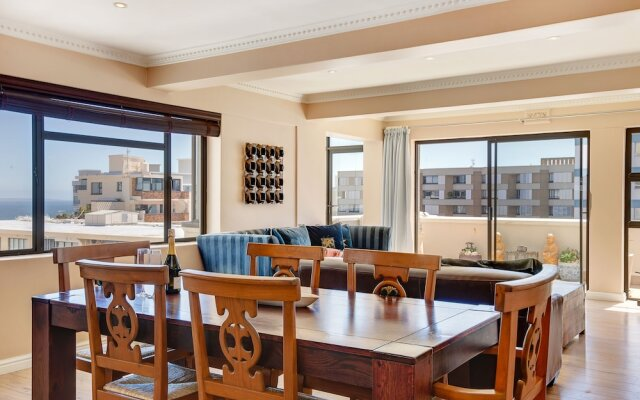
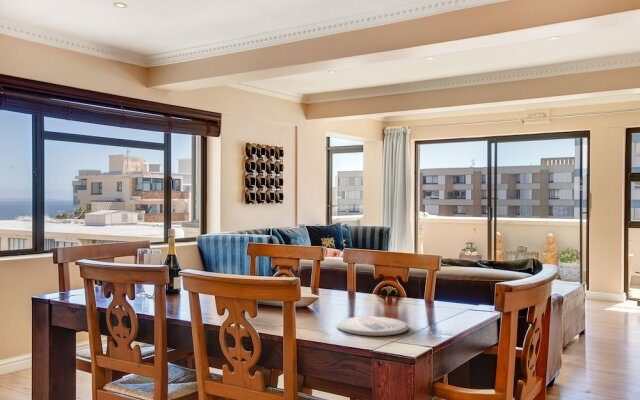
+ plate (372, 324)
